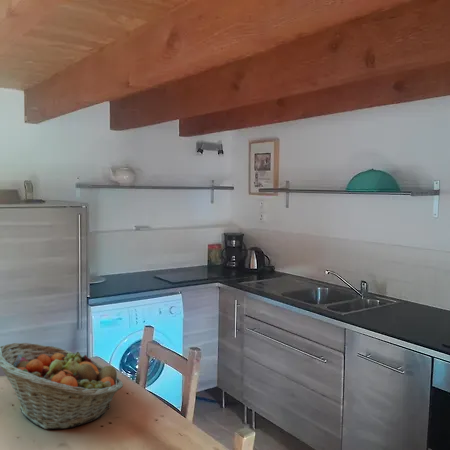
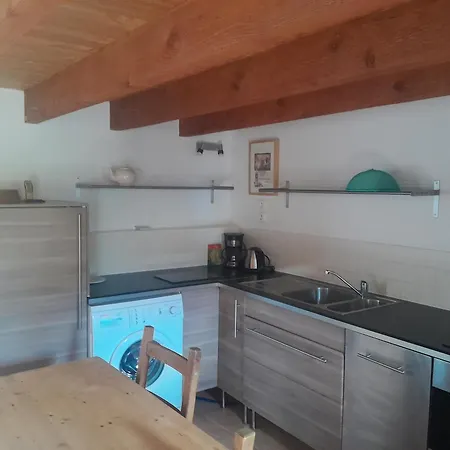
- fruit basket (59, 377)
